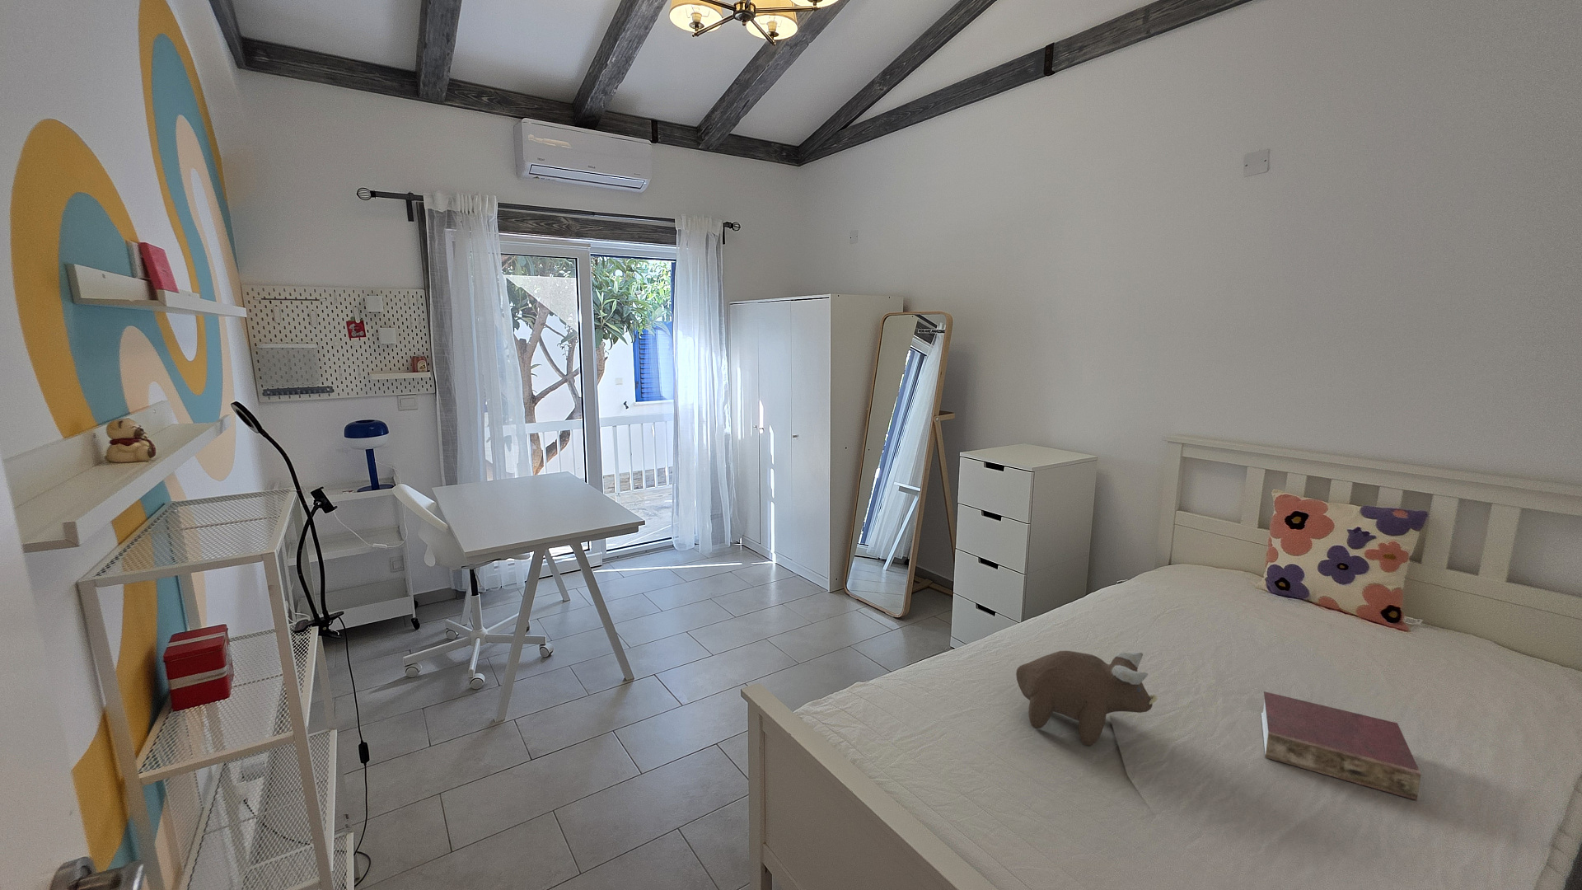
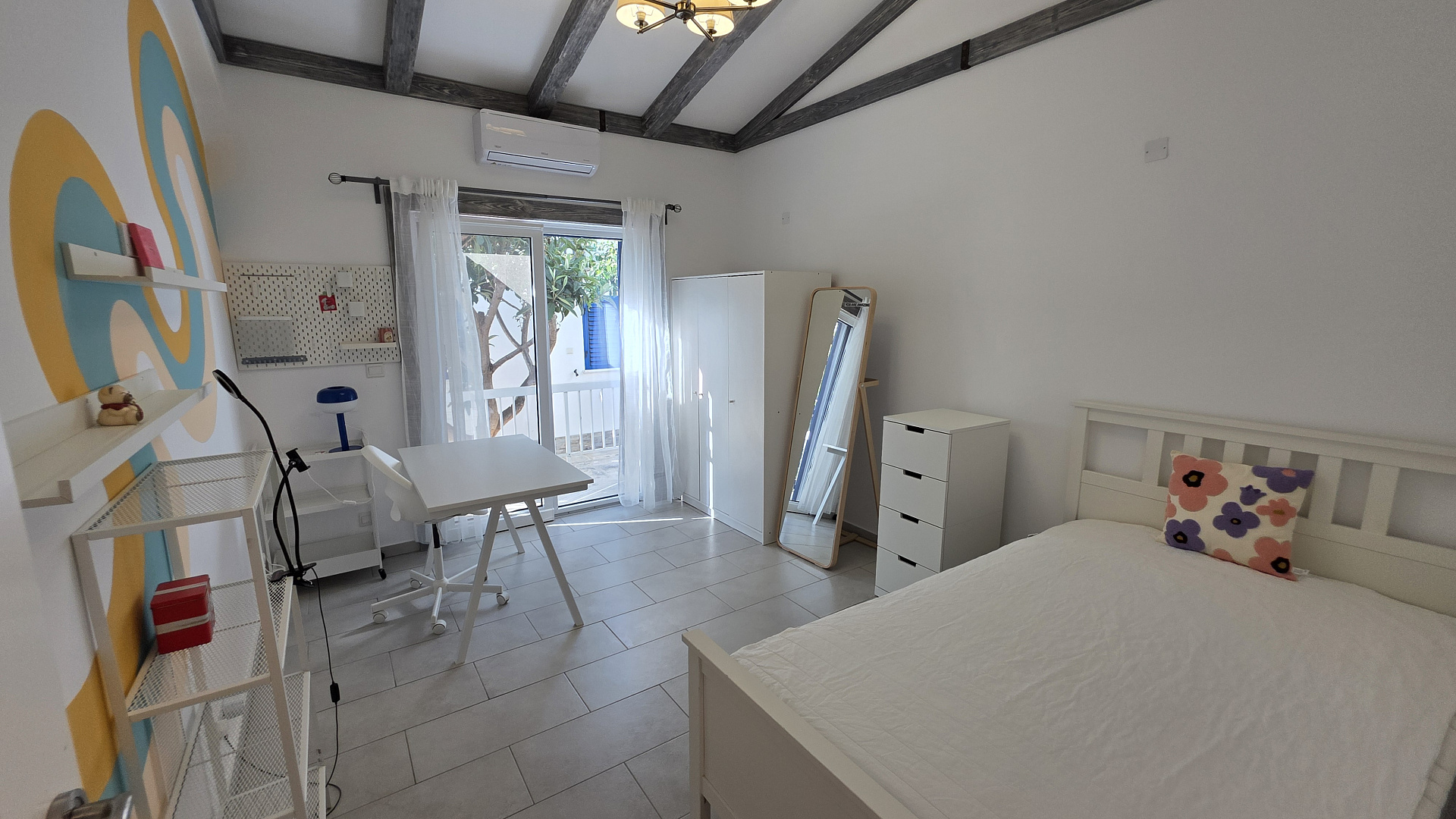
- plush toy (1082, 689)
- book (1331, 740)
